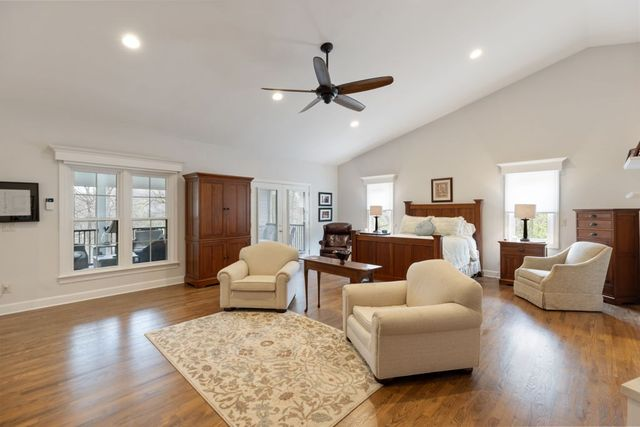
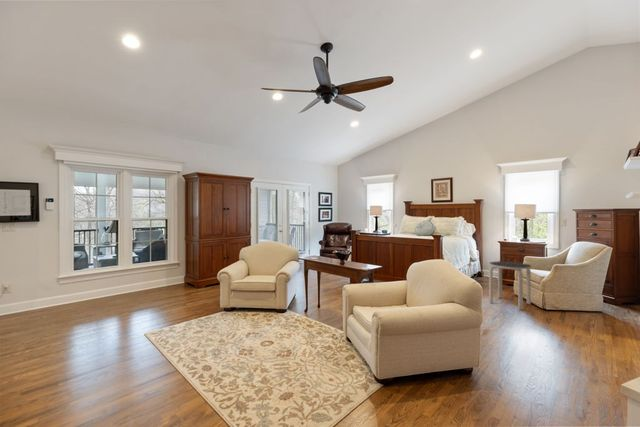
+ side table (501, 283)
